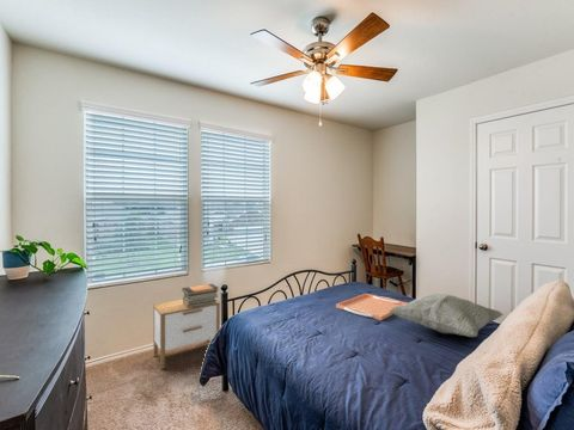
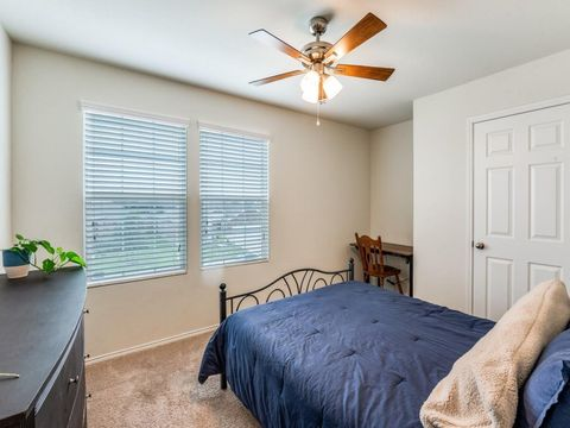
- decorative pillow (445, 312)
- nightstand (187, 328)
- book stack (200, 295)
- serving tray (372, 305)
